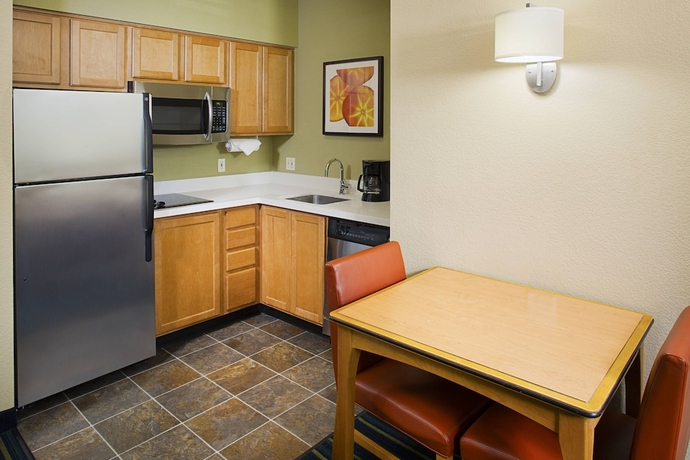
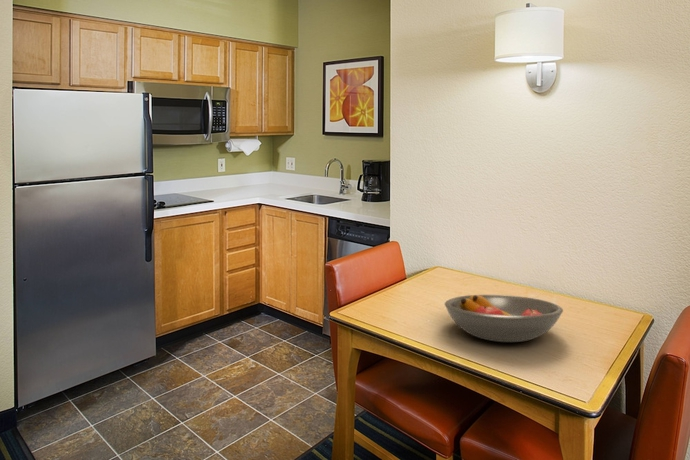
+ fruit bowl (502, 316)
